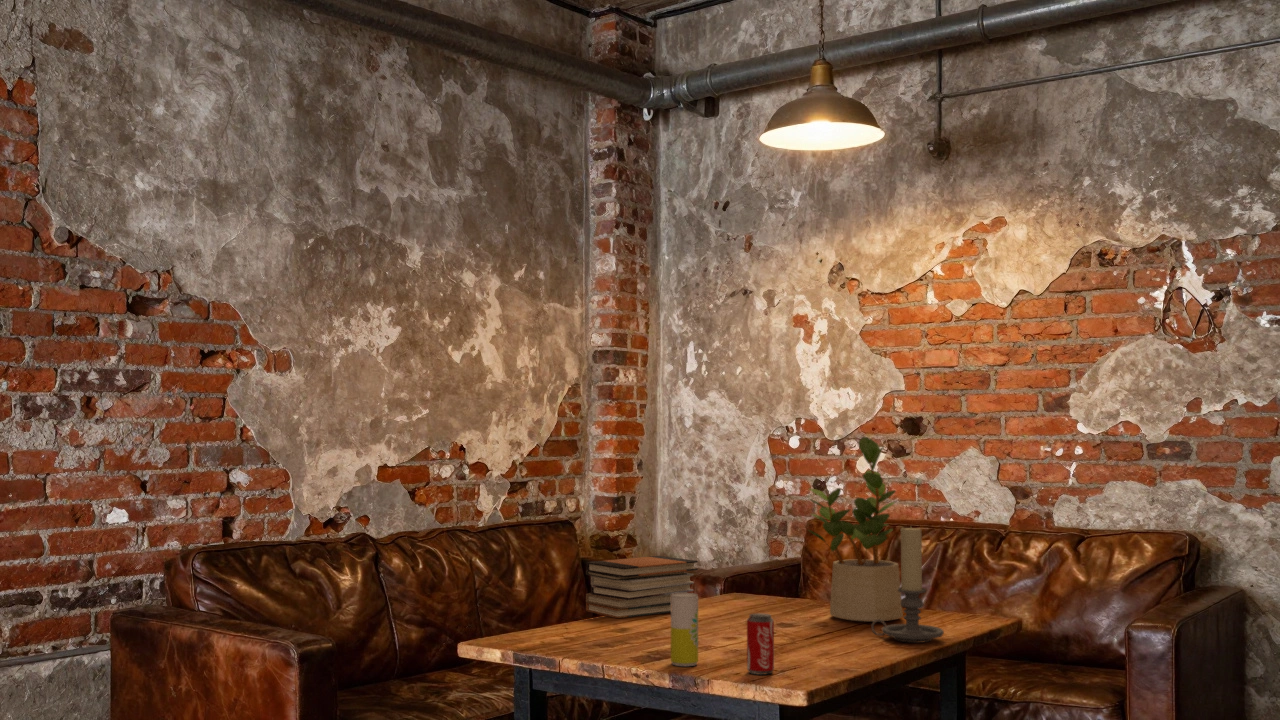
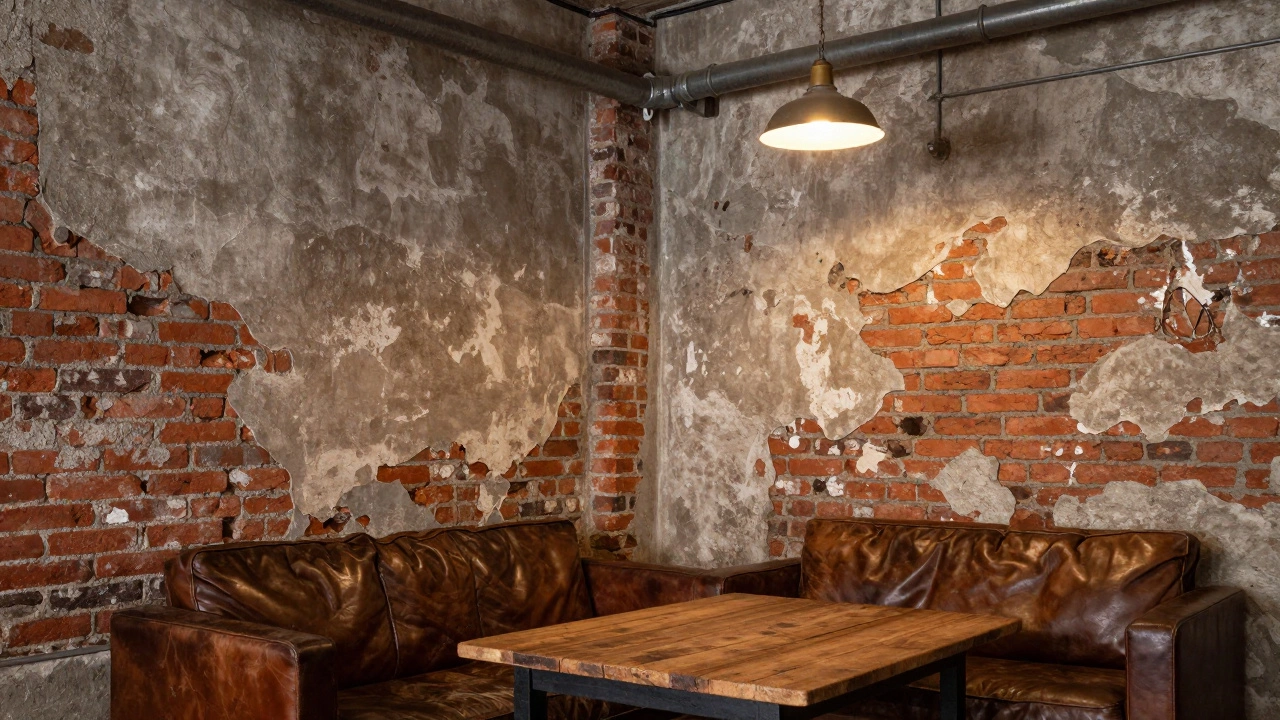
- beverage can (760, 643)
- beverage can (684, 629)
- book stack (641, 585)
- potted plant (853, 527)
- candle holder (905, 582)
